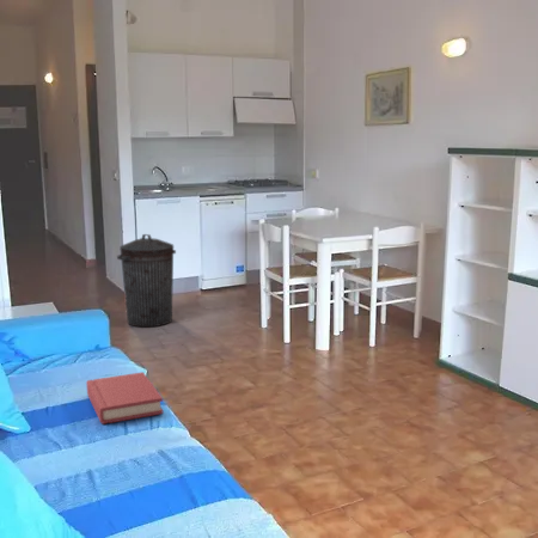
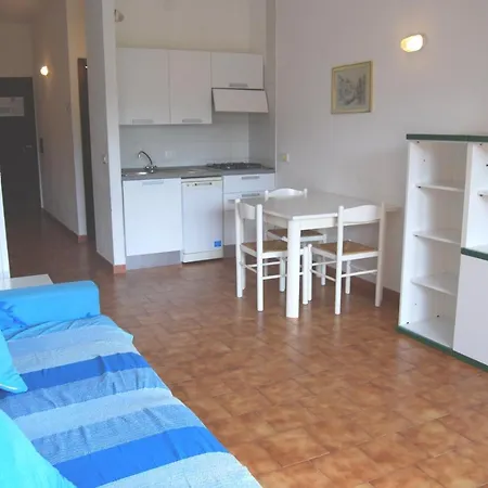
- hardback book (123, 396)
- trash can (148, 277)
